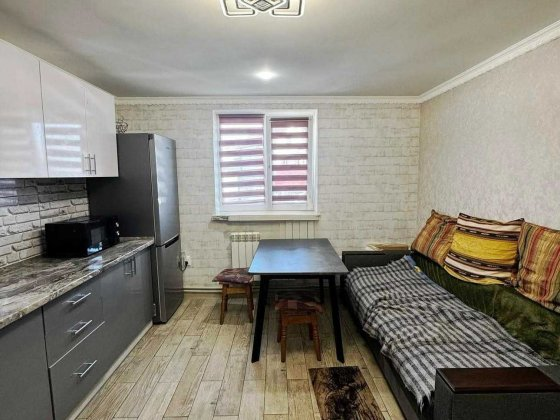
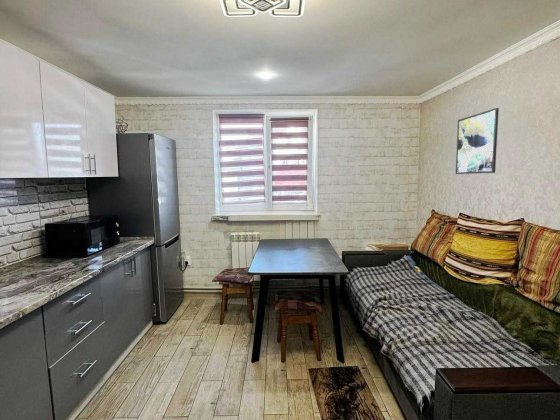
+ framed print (474, 144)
